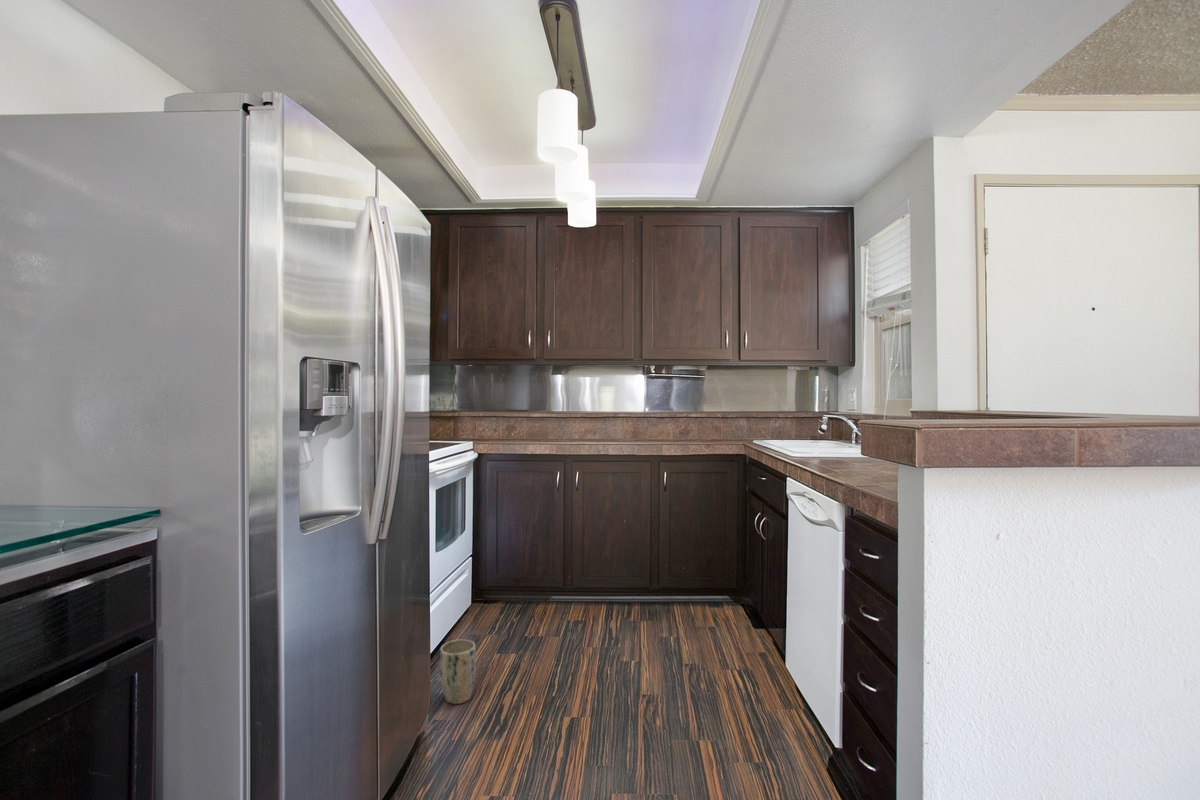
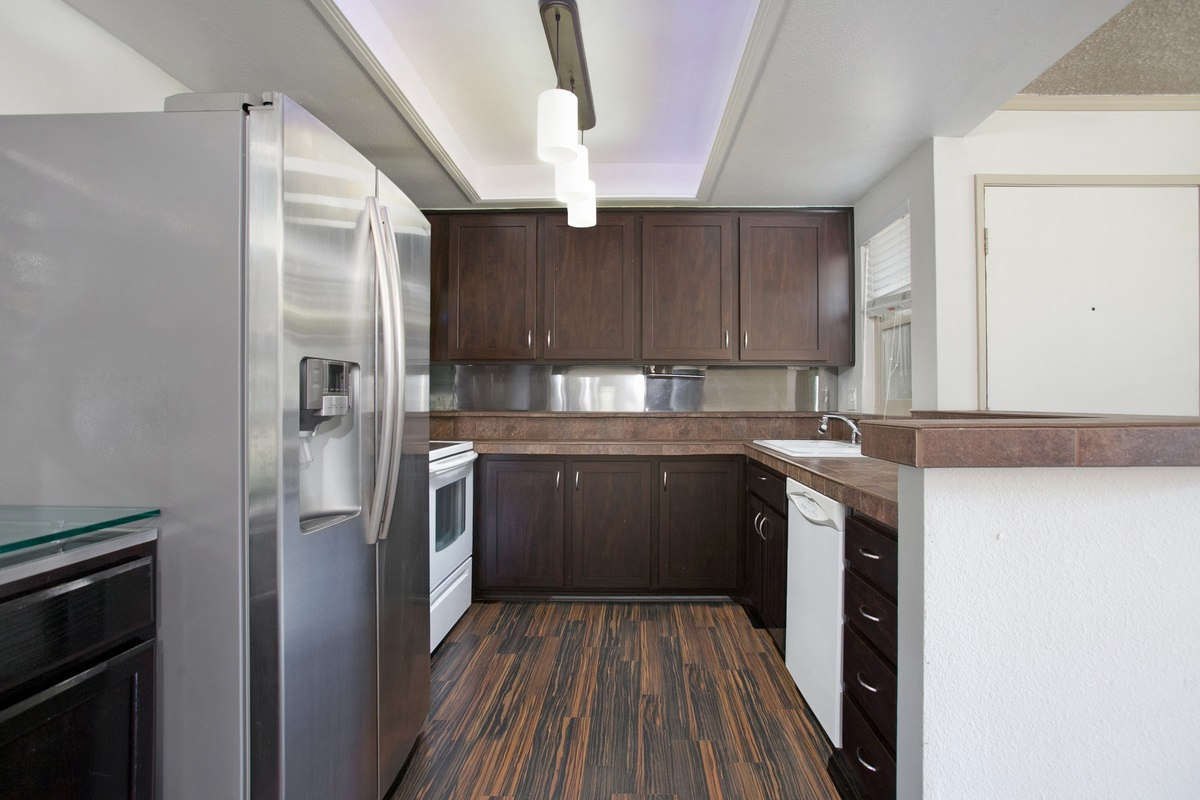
- plant pot (457, 672)
